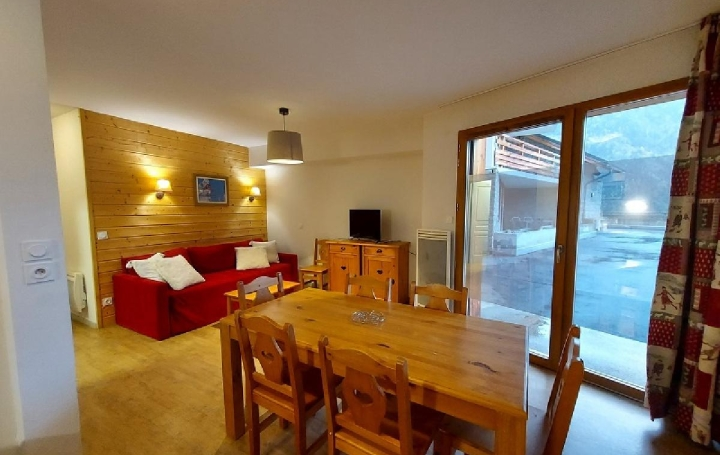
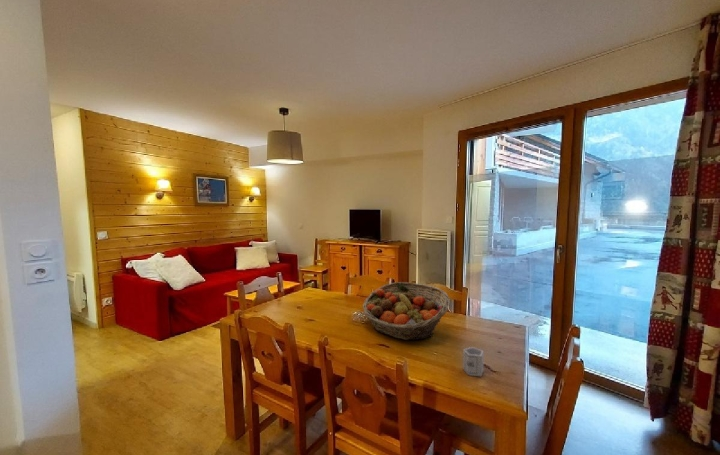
+ fruit basket (404, 308)
+ cup (474, 360)
